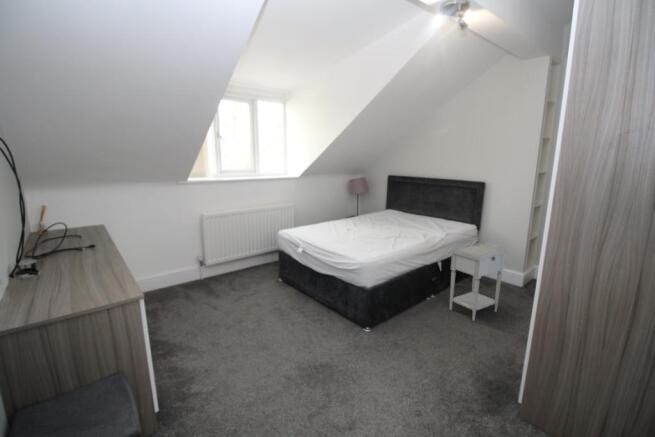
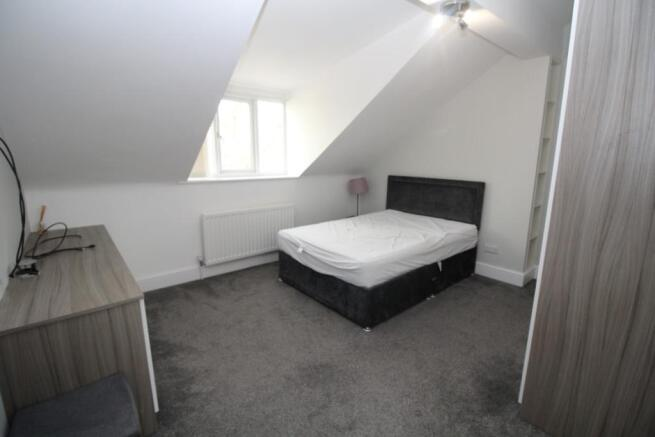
- nightstand (475, 280)
